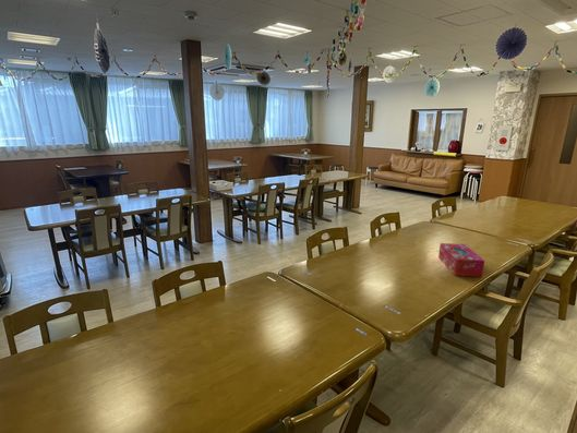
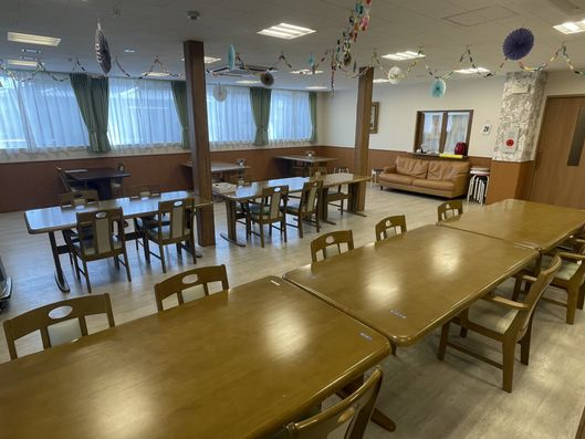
- tissue box (459, 258)
